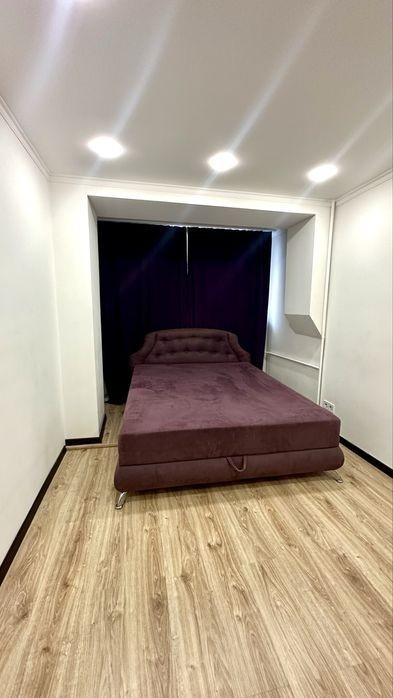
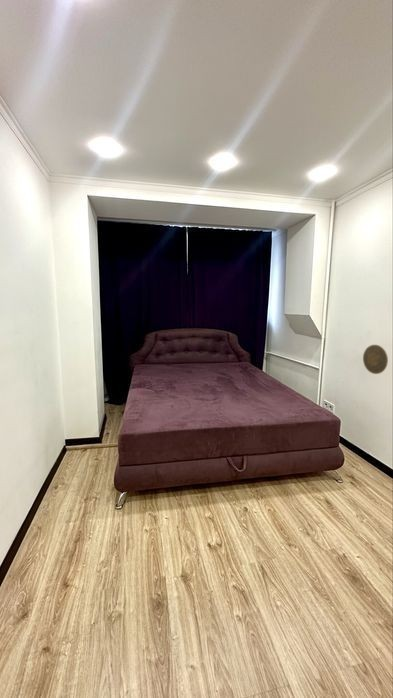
+ decorative plate (373, 359)
